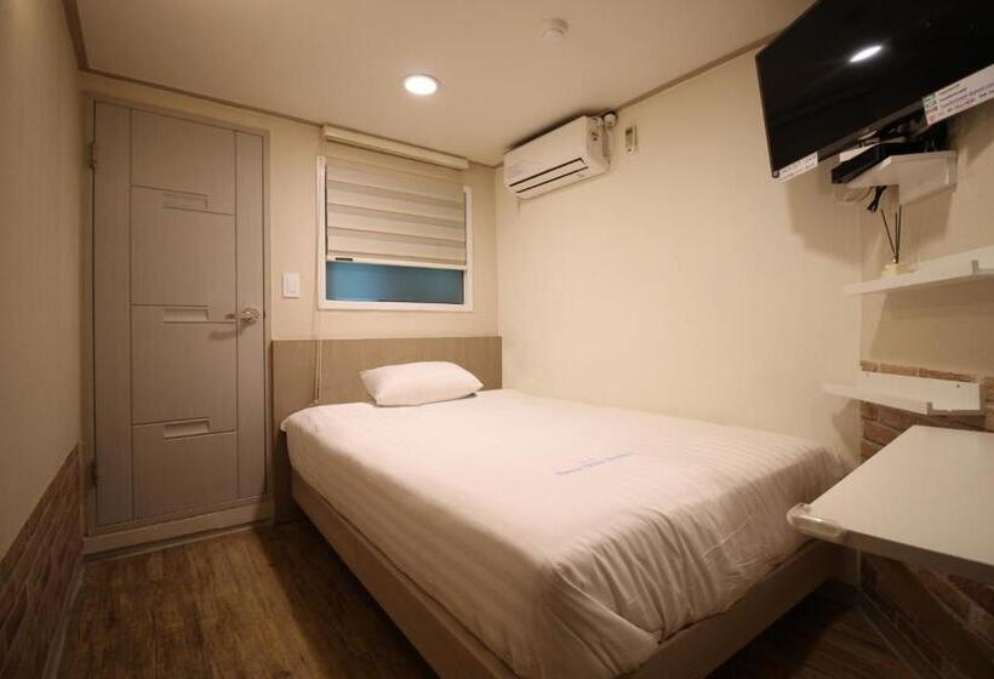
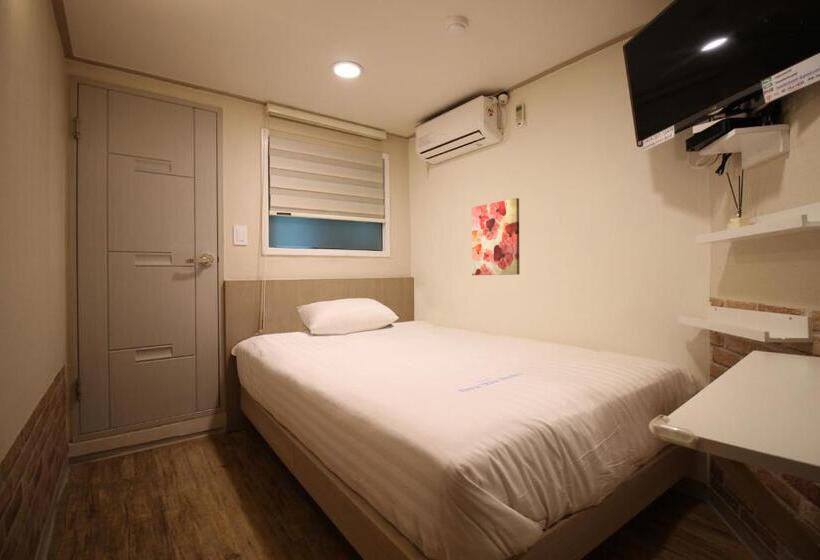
+ wall art (494, 239)
